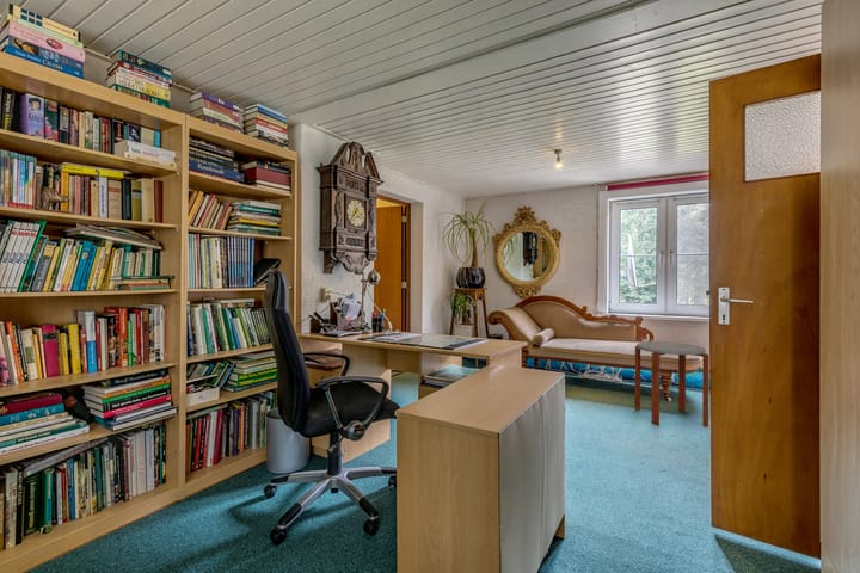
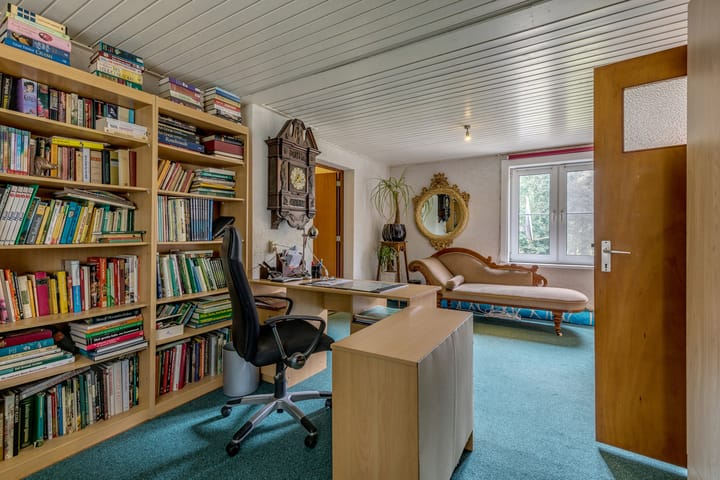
- side table (678, 381)
